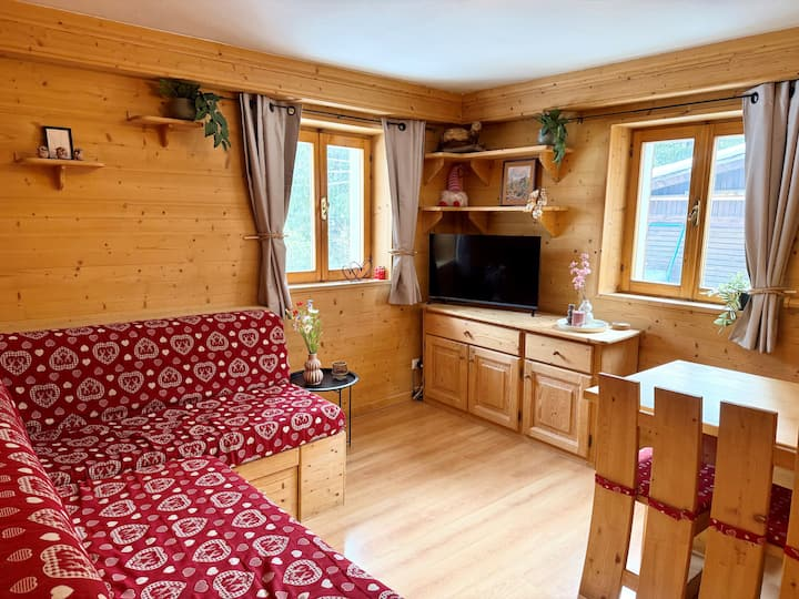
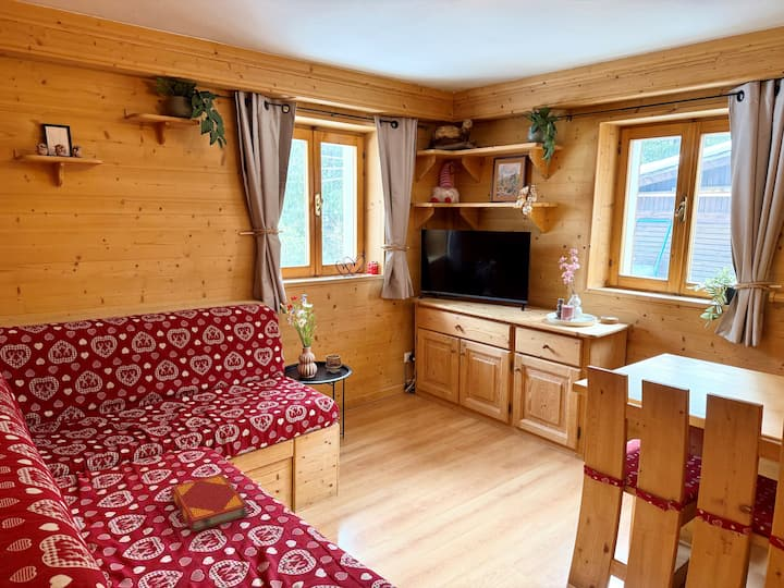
+ hardback book (208, 501)
